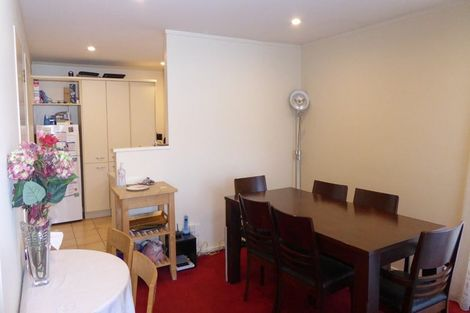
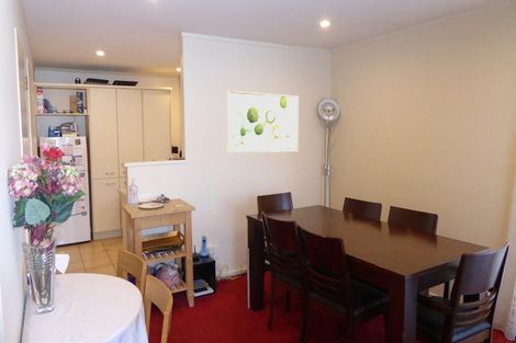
+ wall art (265, 123)
